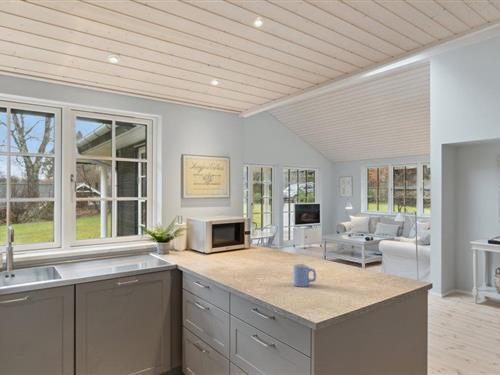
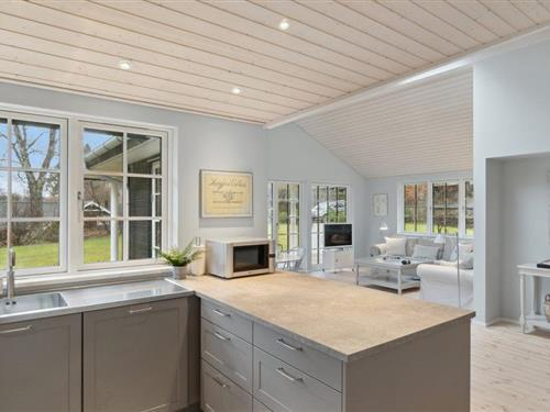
- mug (304, 275)
